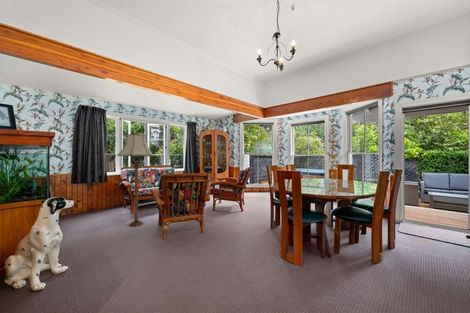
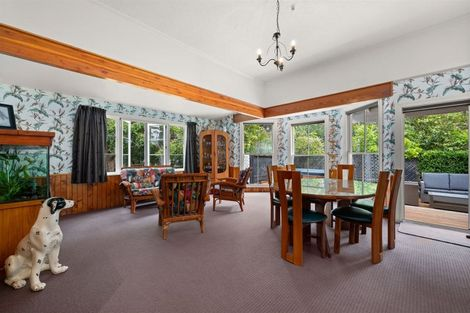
- floor lamp (136, 178)
